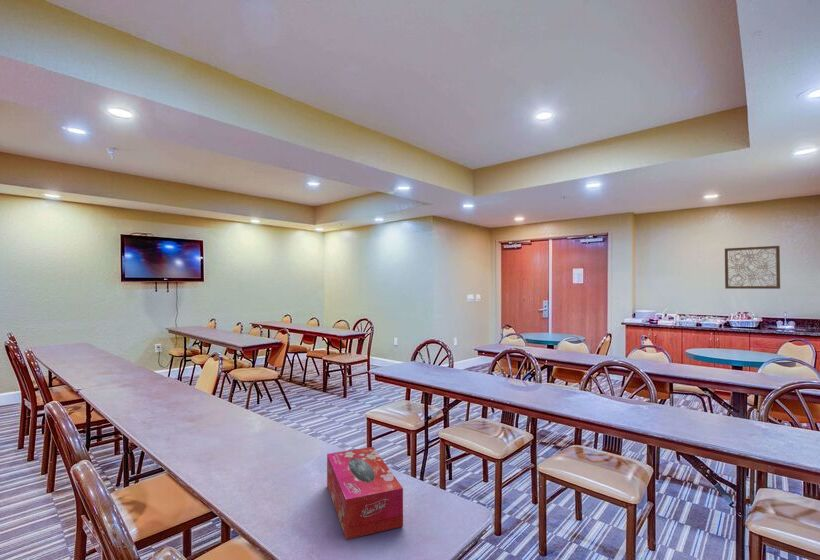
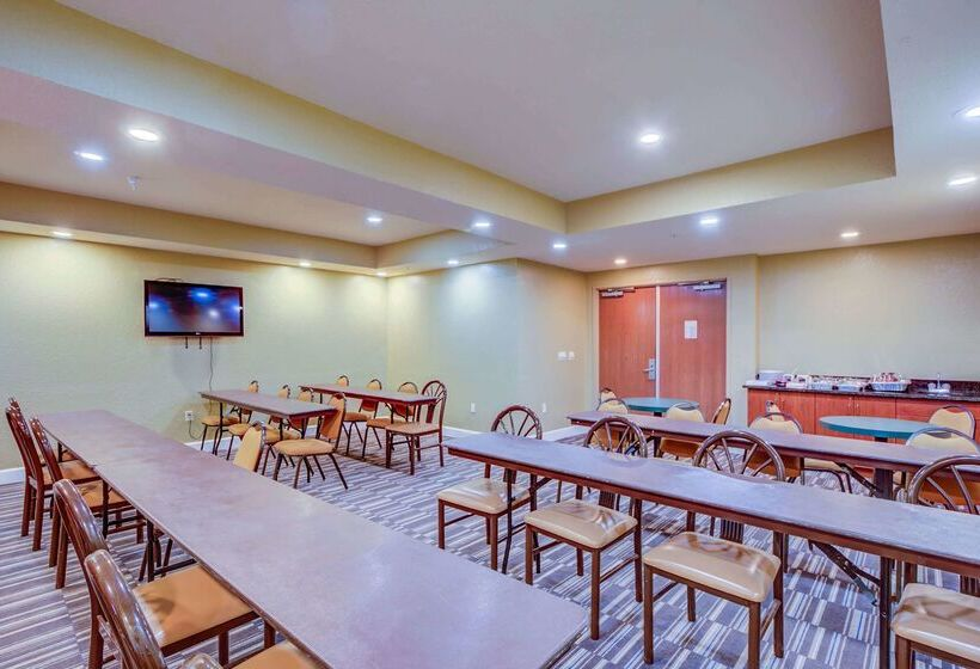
- wall art (751, 269)
- tissue box (361, 486)
